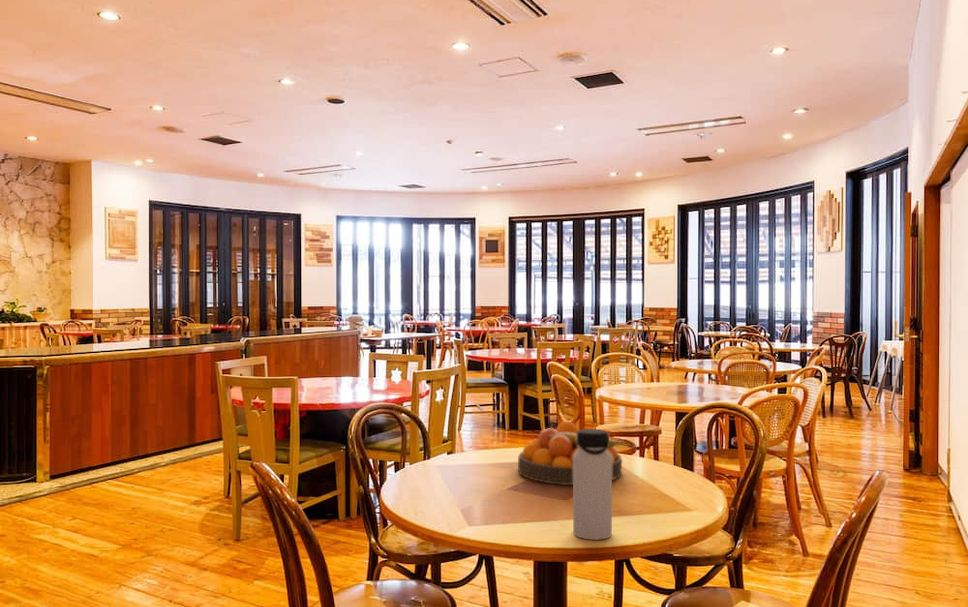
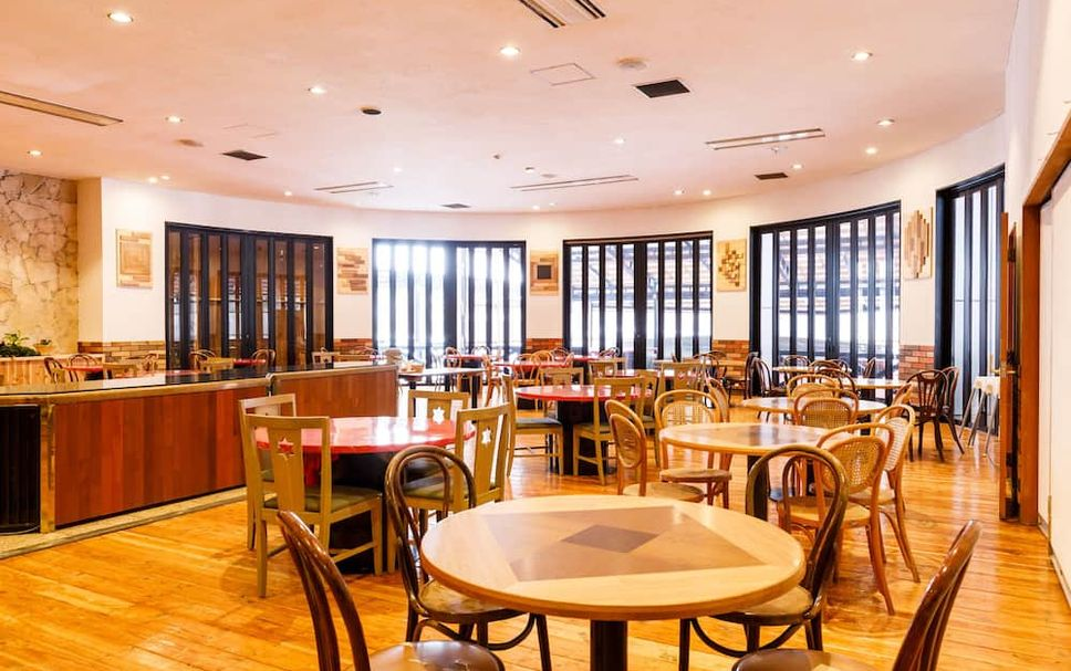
- water bottle (592, 482)
- fruit bowl (569, 449)
